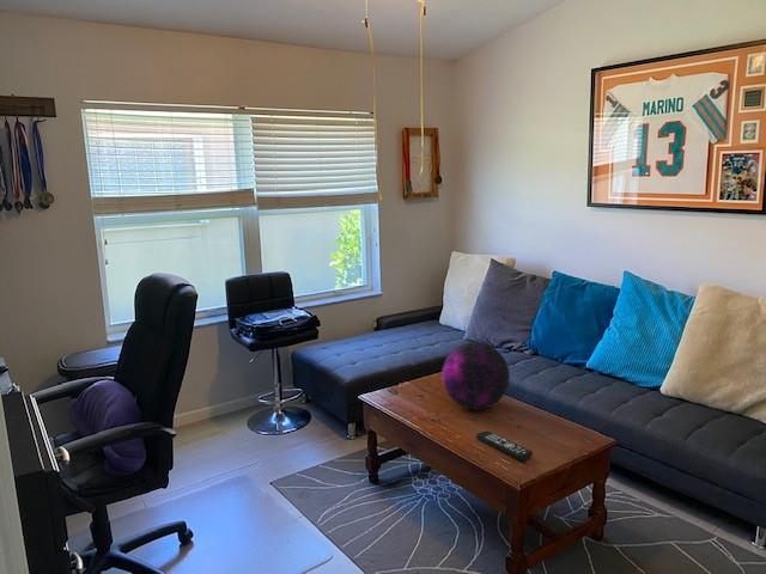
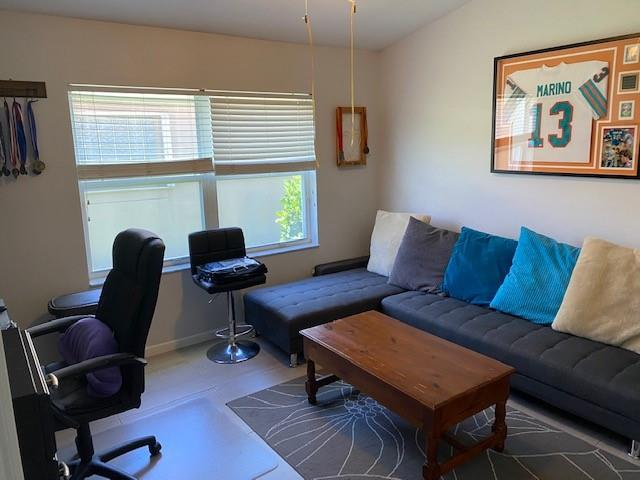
- decorative orb (475, 374)
- remote control (503, 445)
